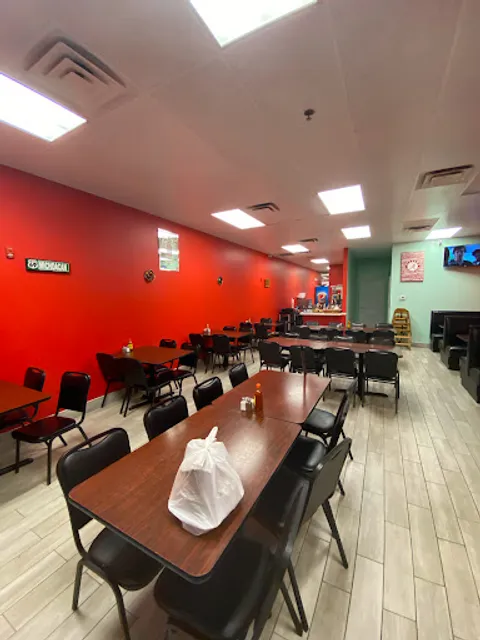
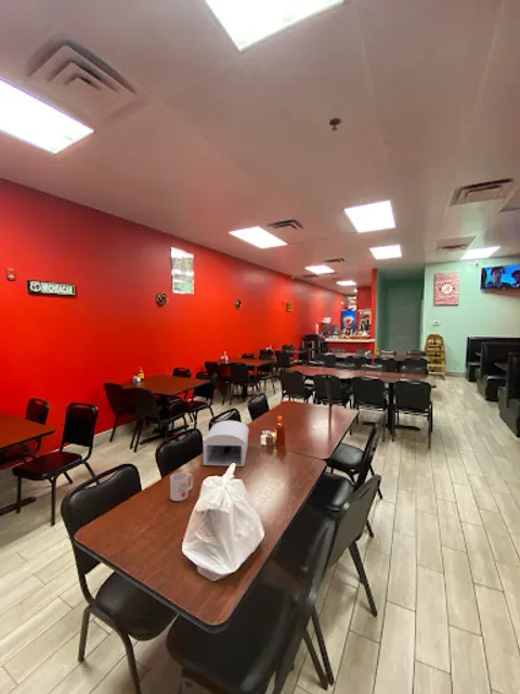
+ mug (182, 485)
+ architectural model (226, 440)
